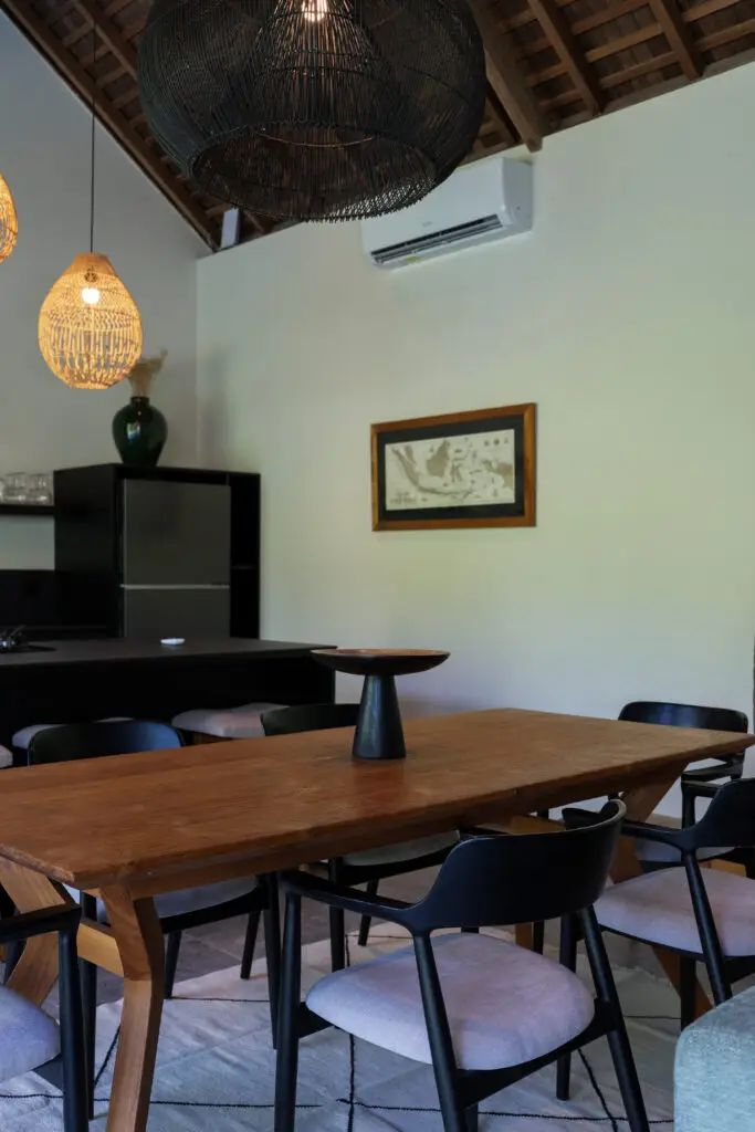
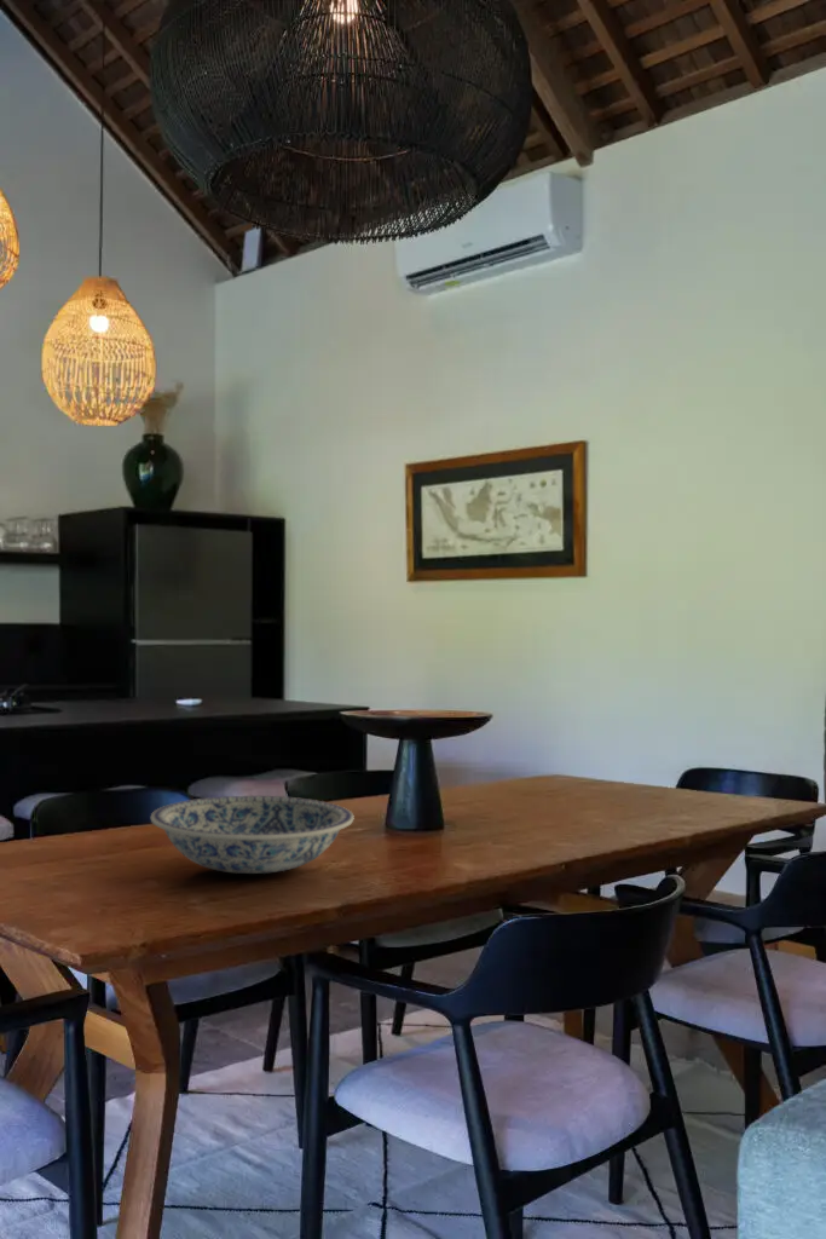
+ ceramic bowl (253, 840)
